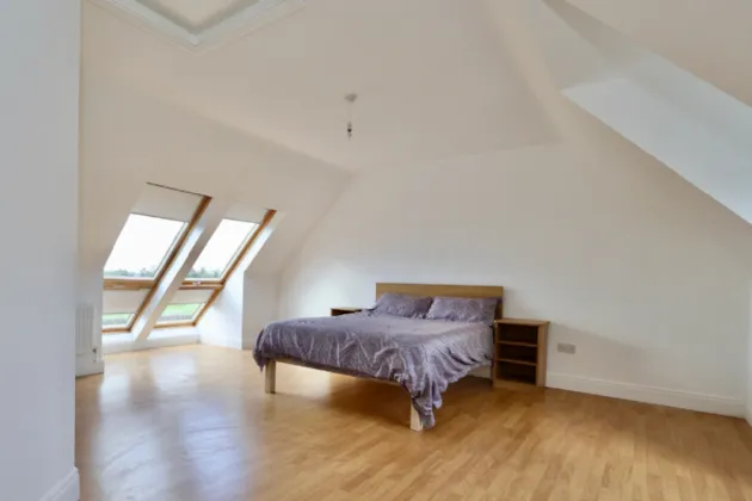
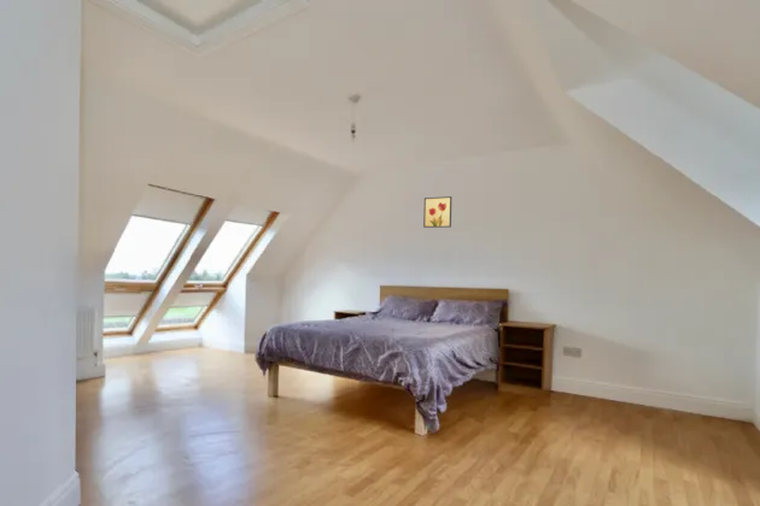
+ wall art (437, 212)
